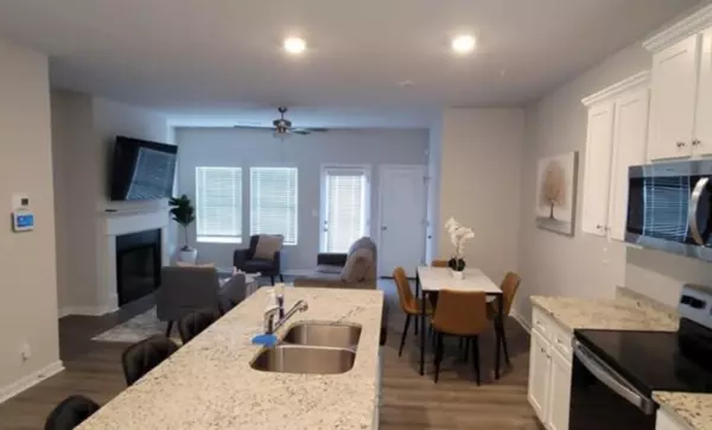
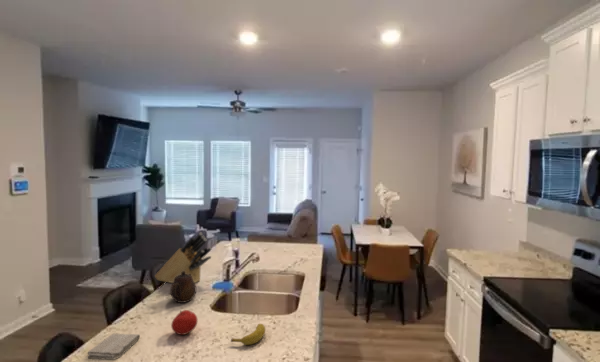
+ teapot (182, 285)
+ fruit (184, 321)
+ washcloth (114, 345)
+ knife block (183, 257)
+ banana (251, 333)
